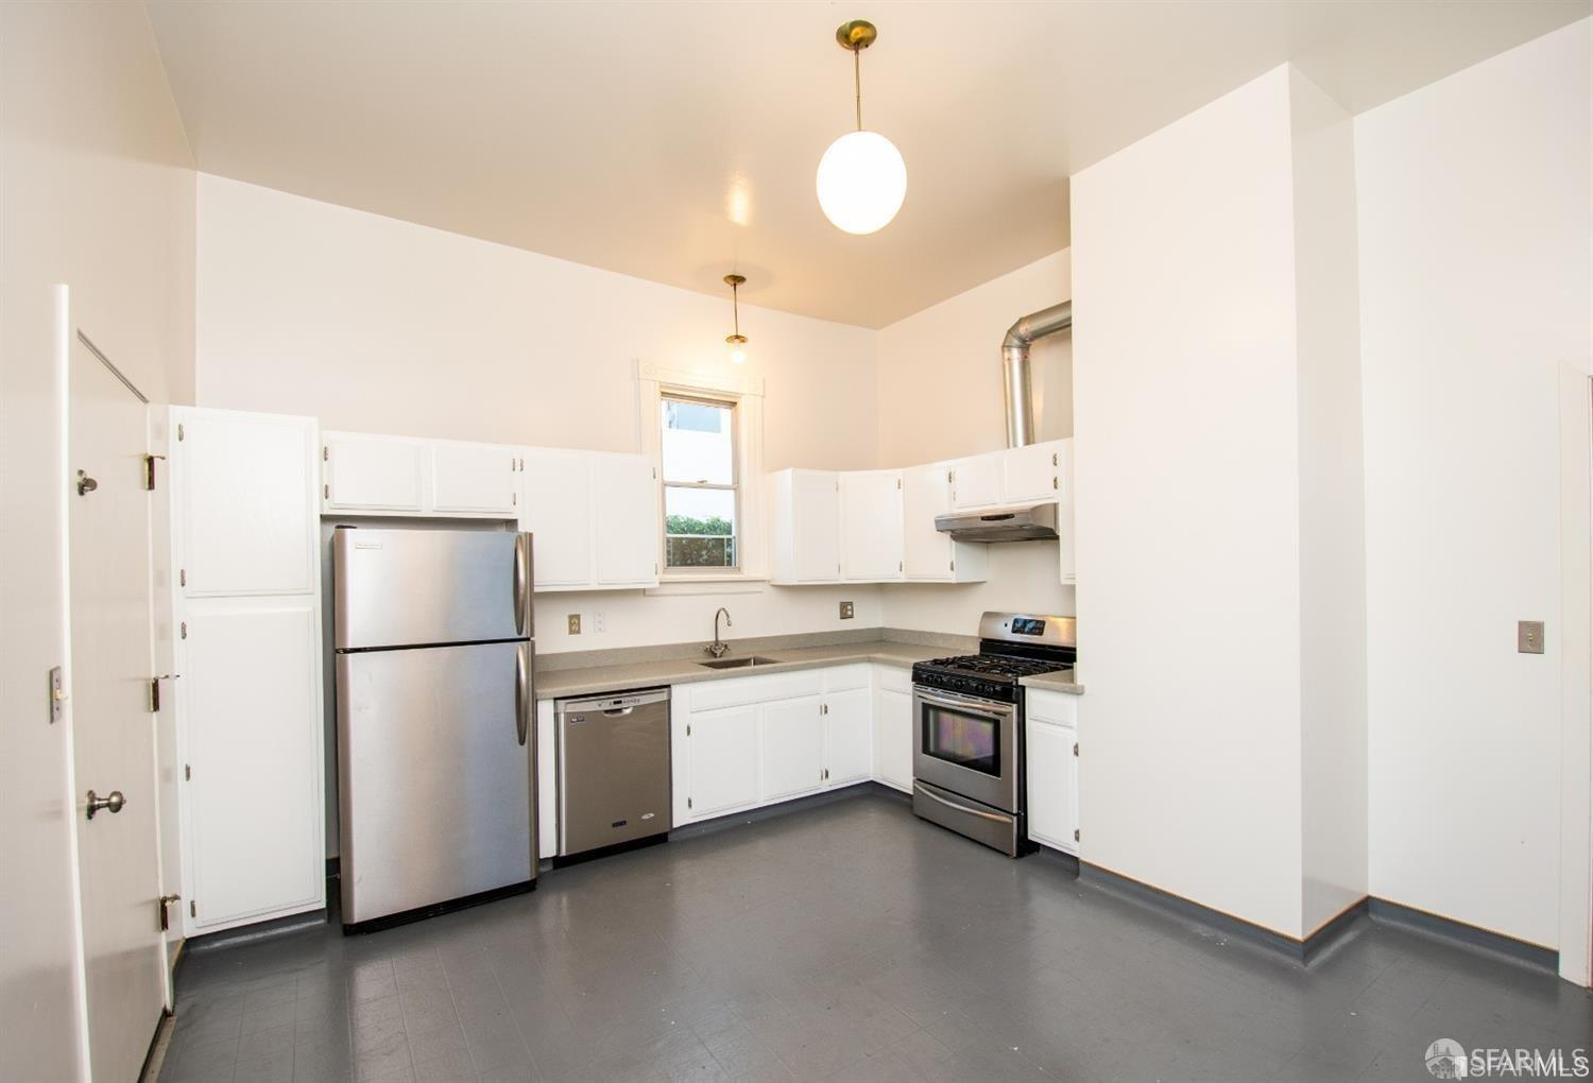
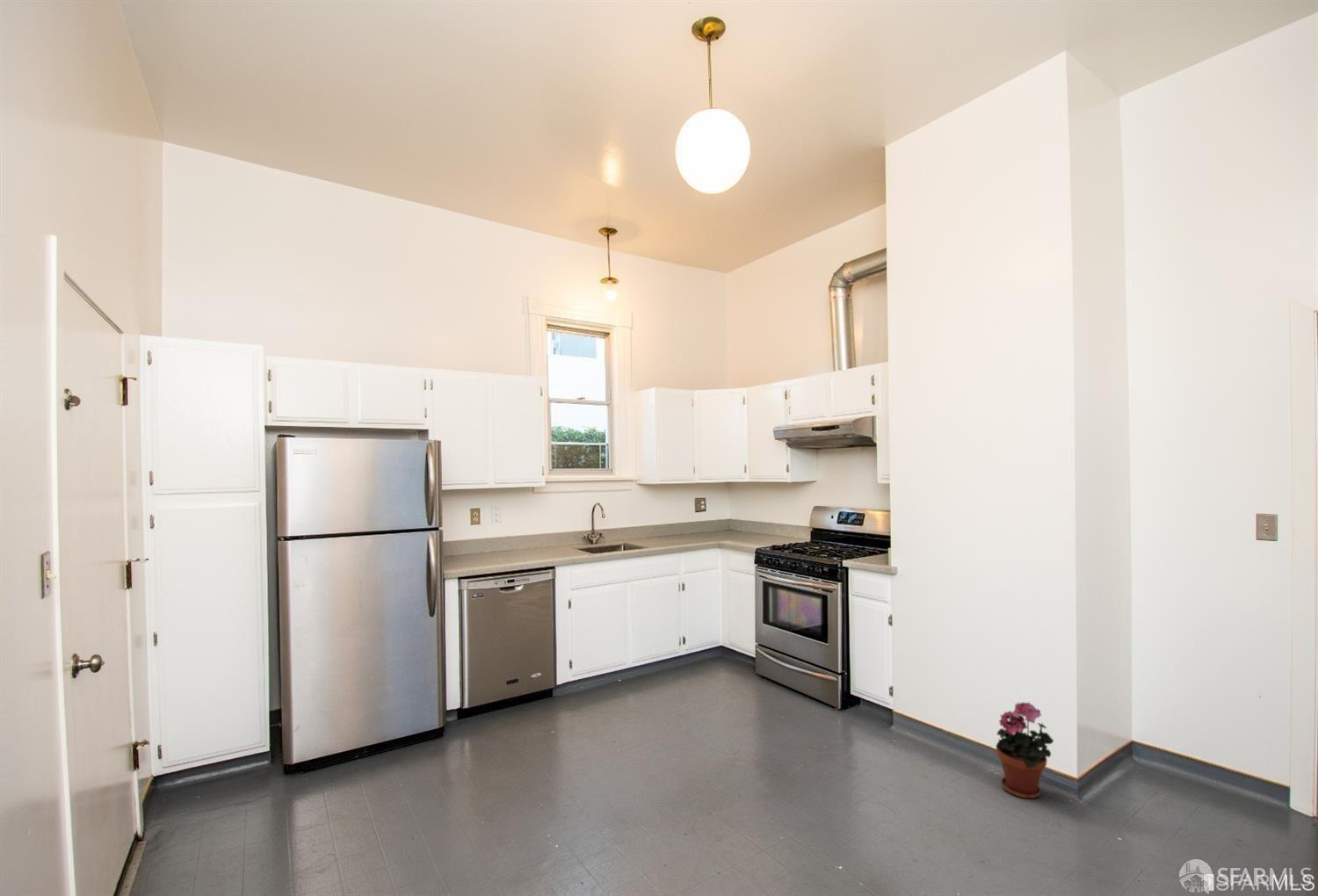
+ potted plant (1021, 745)
